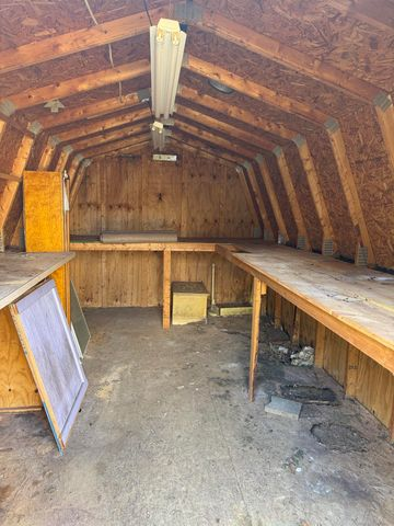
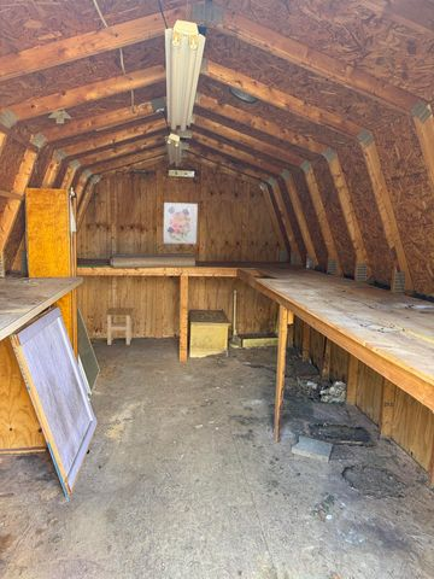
+ wall art (180, 223)
+ stool (119, 324)
